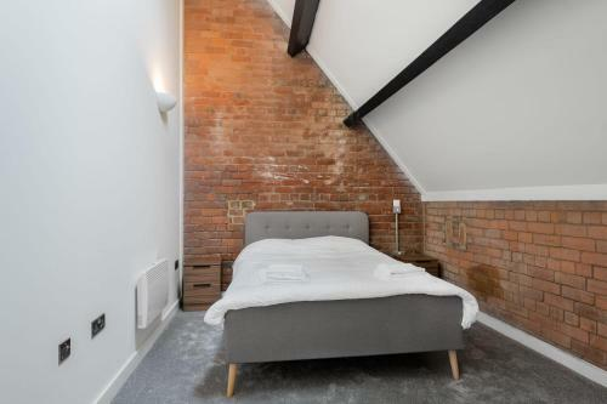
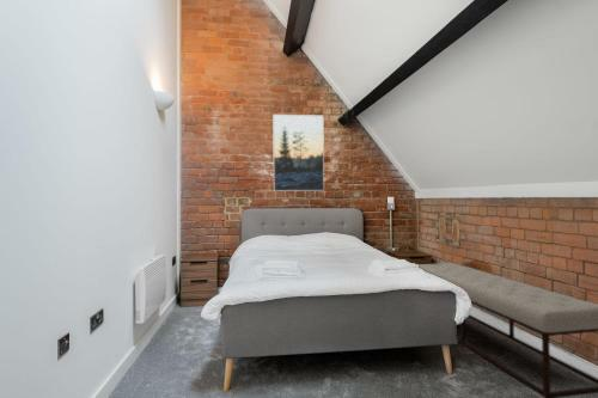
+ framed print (298, 153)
+ bench (487, 310)
